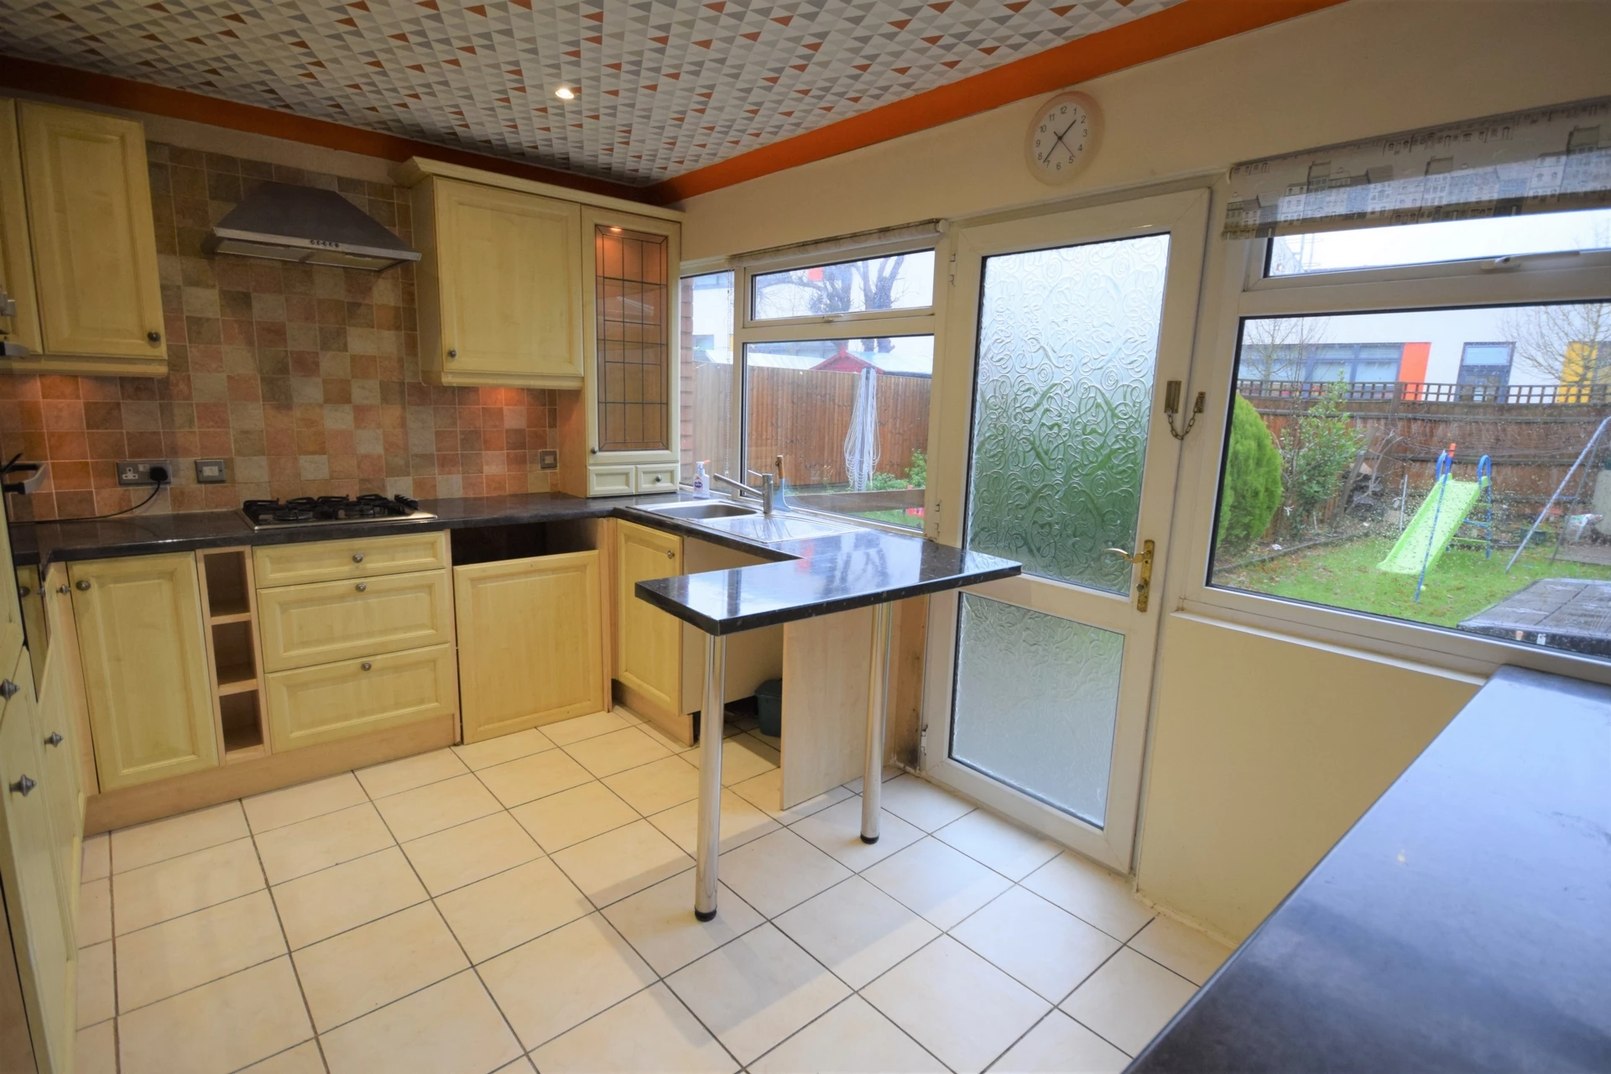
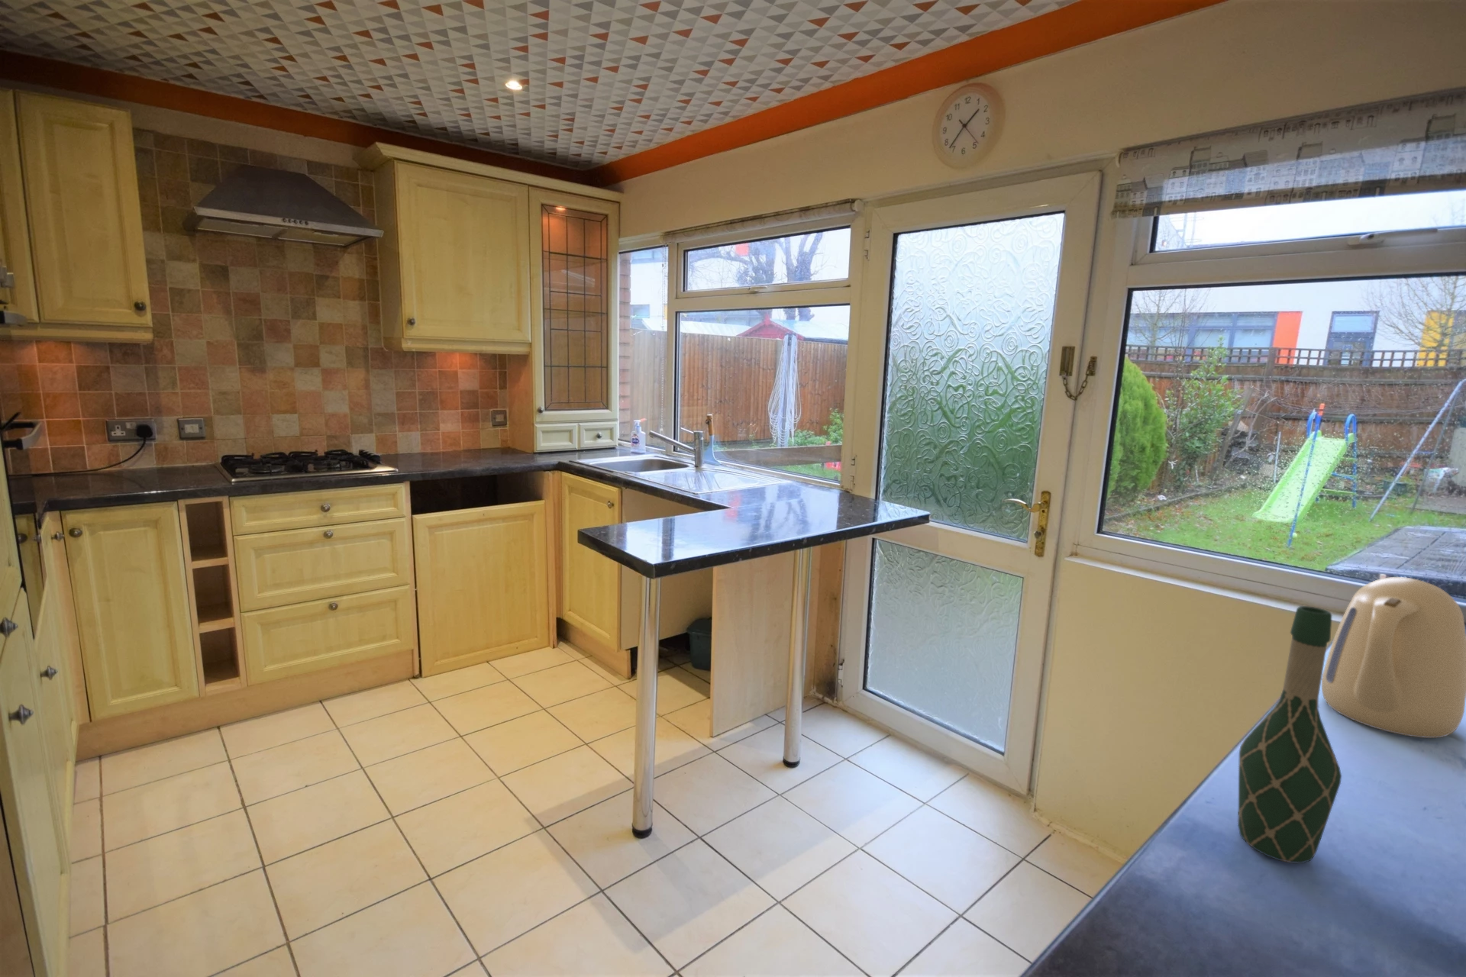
+ wine bottle (1294, 732)
+ kettle (1396, 650)
